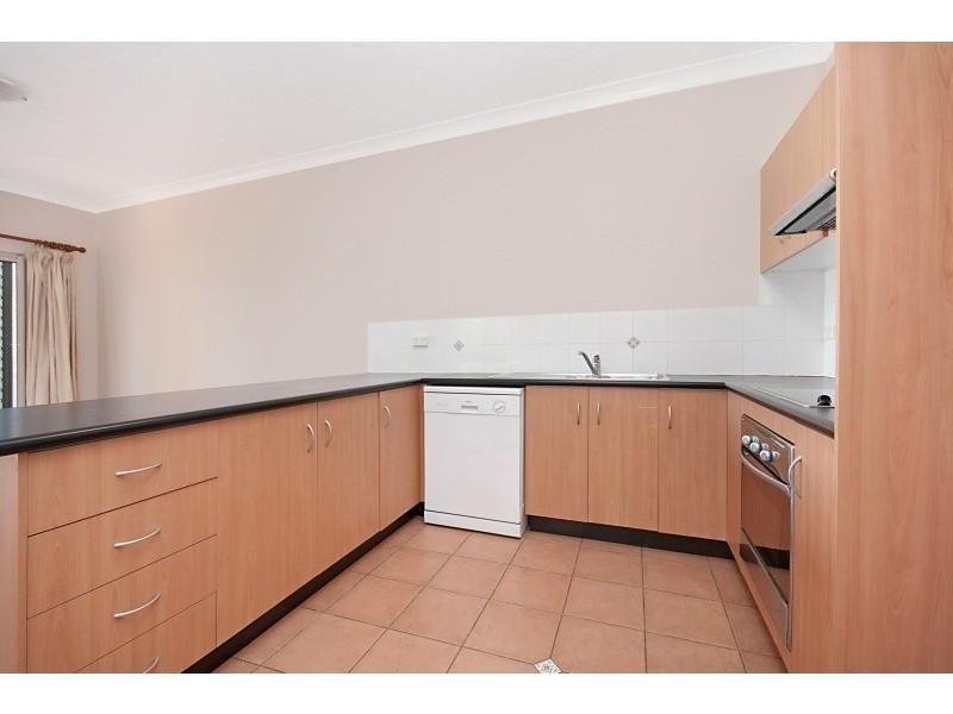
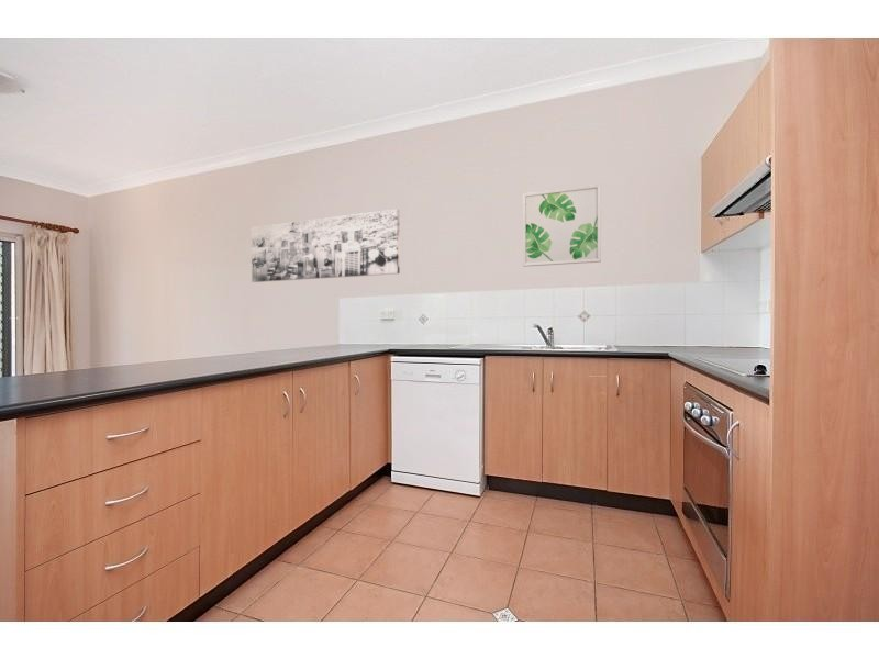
+ wall art (320, 248)
+ wall art (560, 226)
